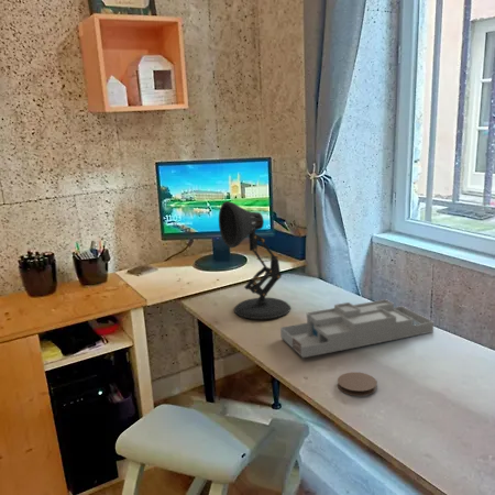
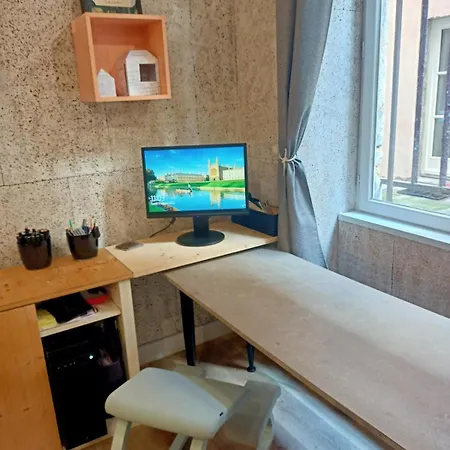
- coaster (356, 383)
- desk lamp (257, 255)
- desk organizer (356, 321)
